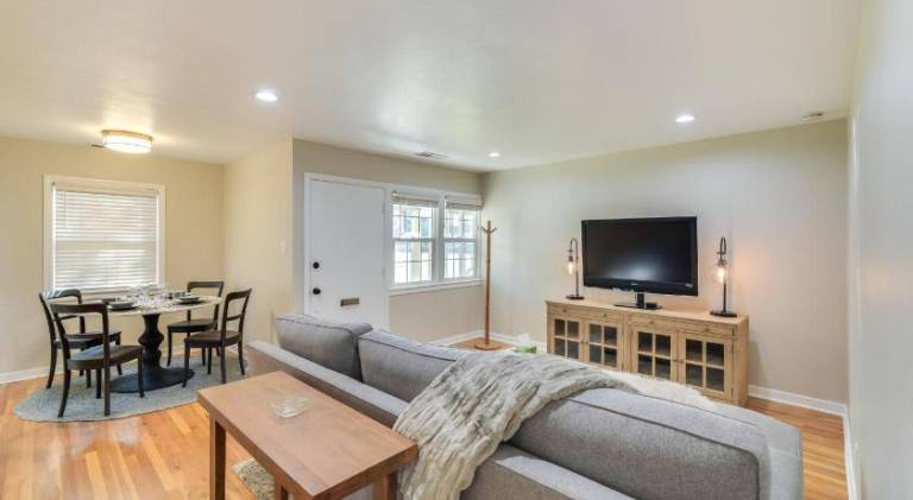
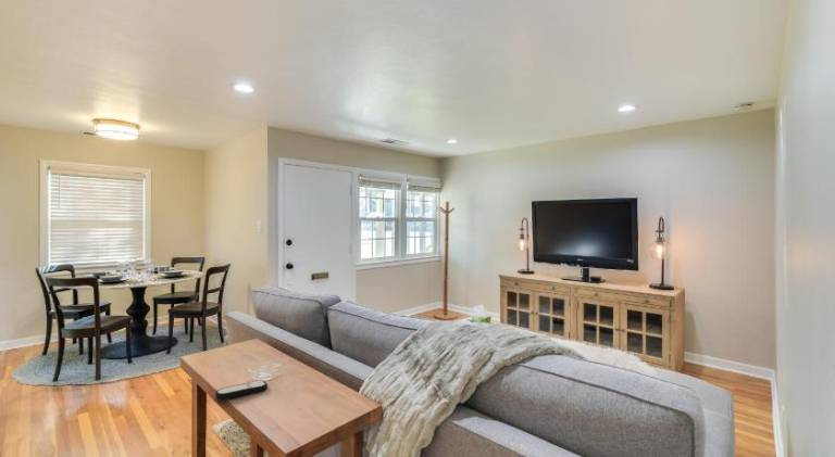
+ remote control (241, 389)
